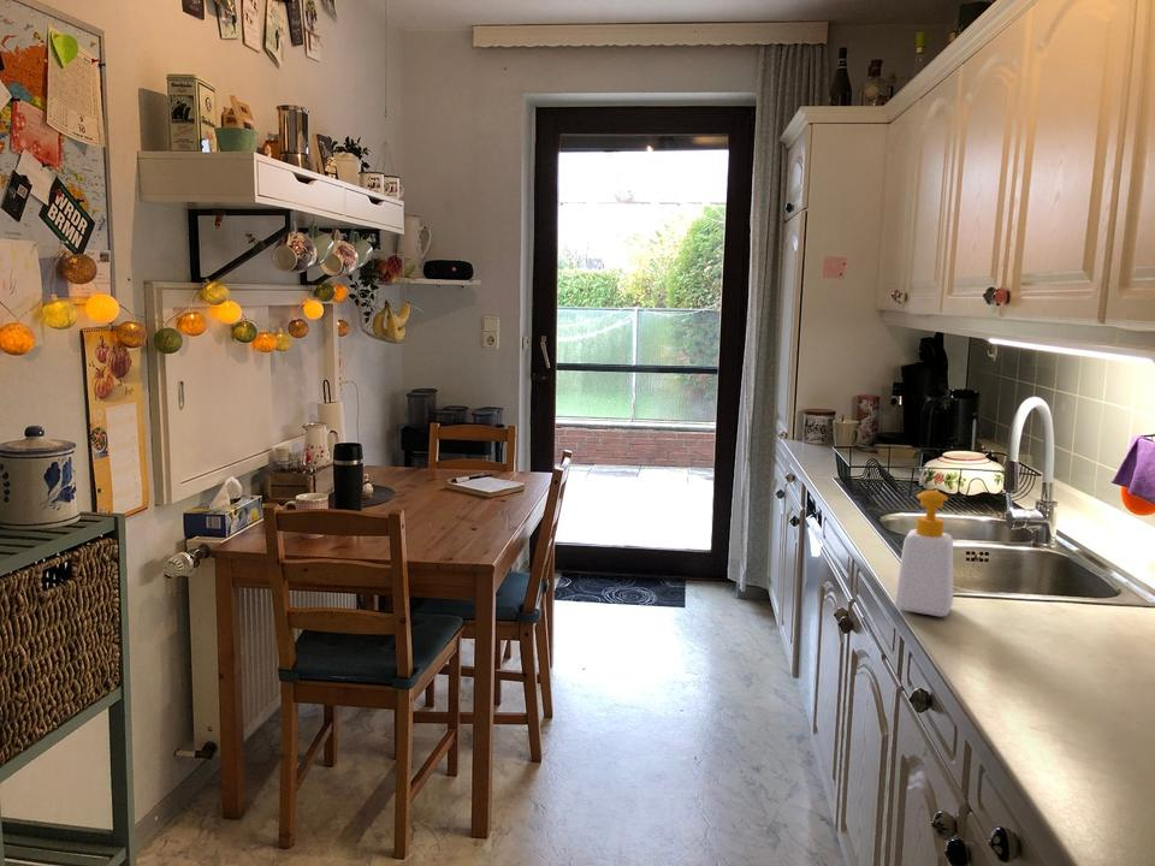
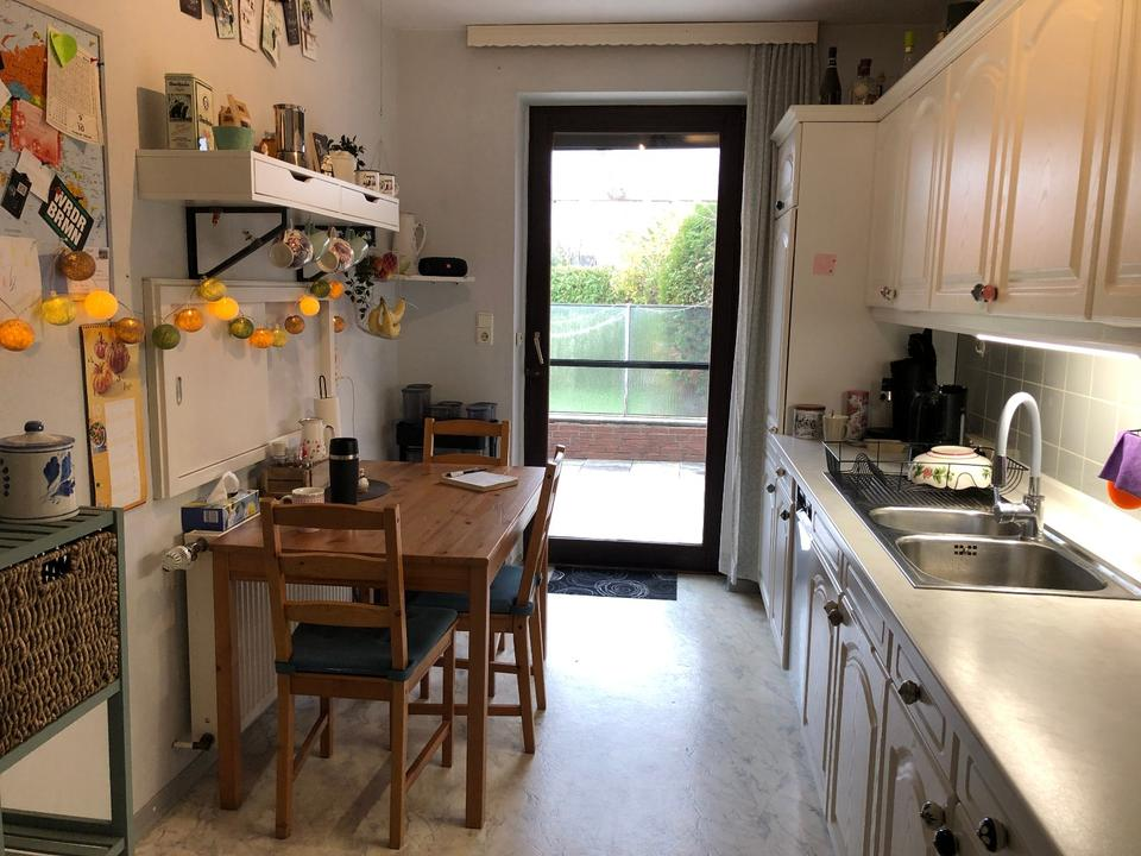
- soap bottle (929, 547)
